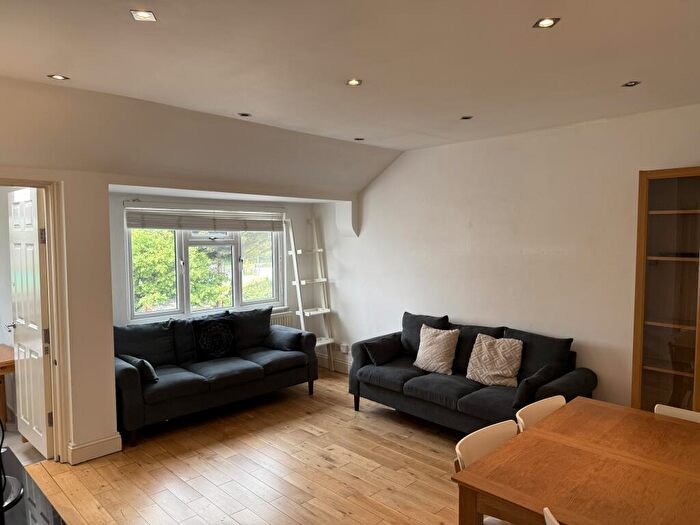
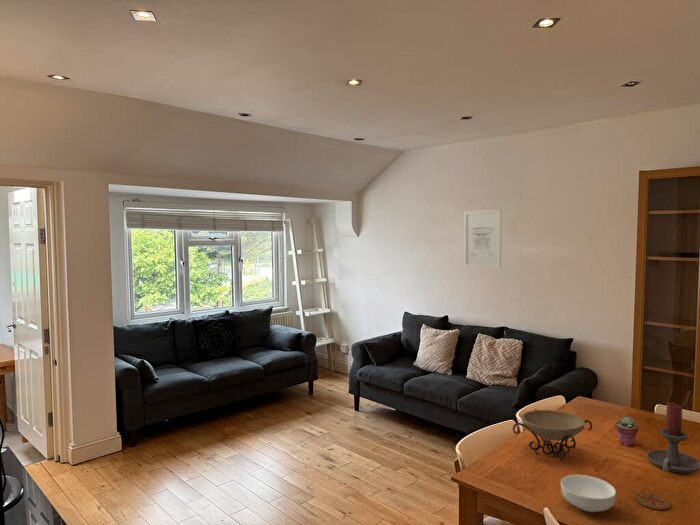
+ cereal bowl (587, 495)
+ wall art (481, 239)
+ coaster (652, 501)
+ candle holder (672, 435)
+ decorative bowl (552, 436)
+ potted succulent (626, 429)
